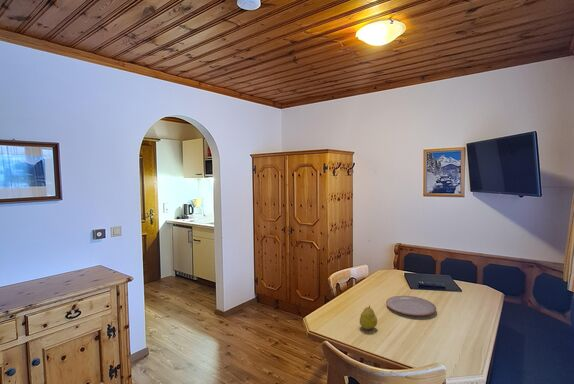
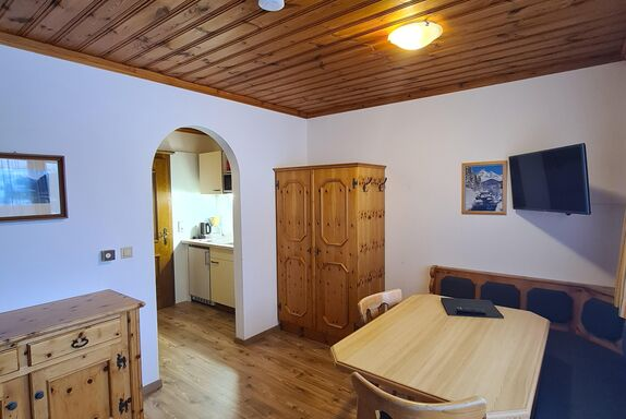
- plate (410, 306)
- fruit (368, 317)
